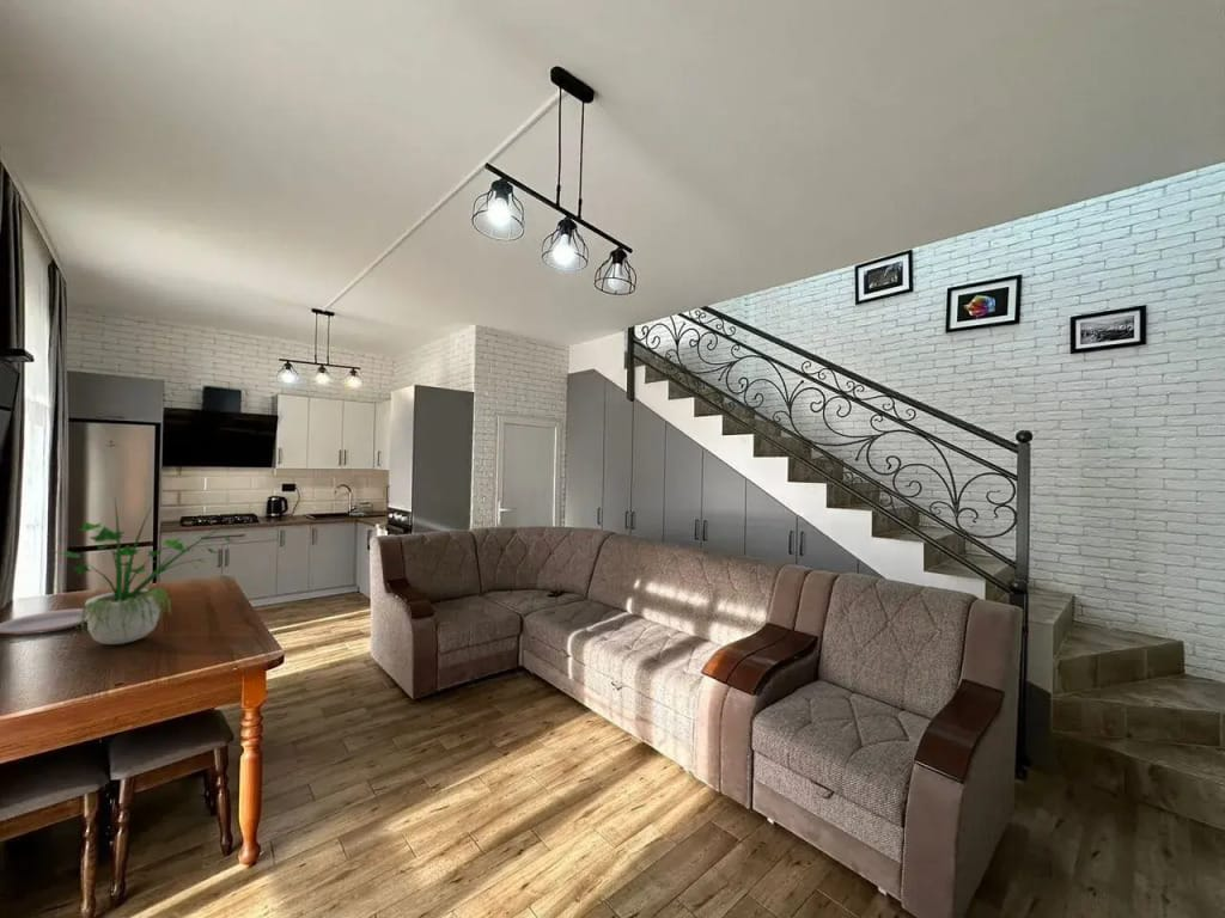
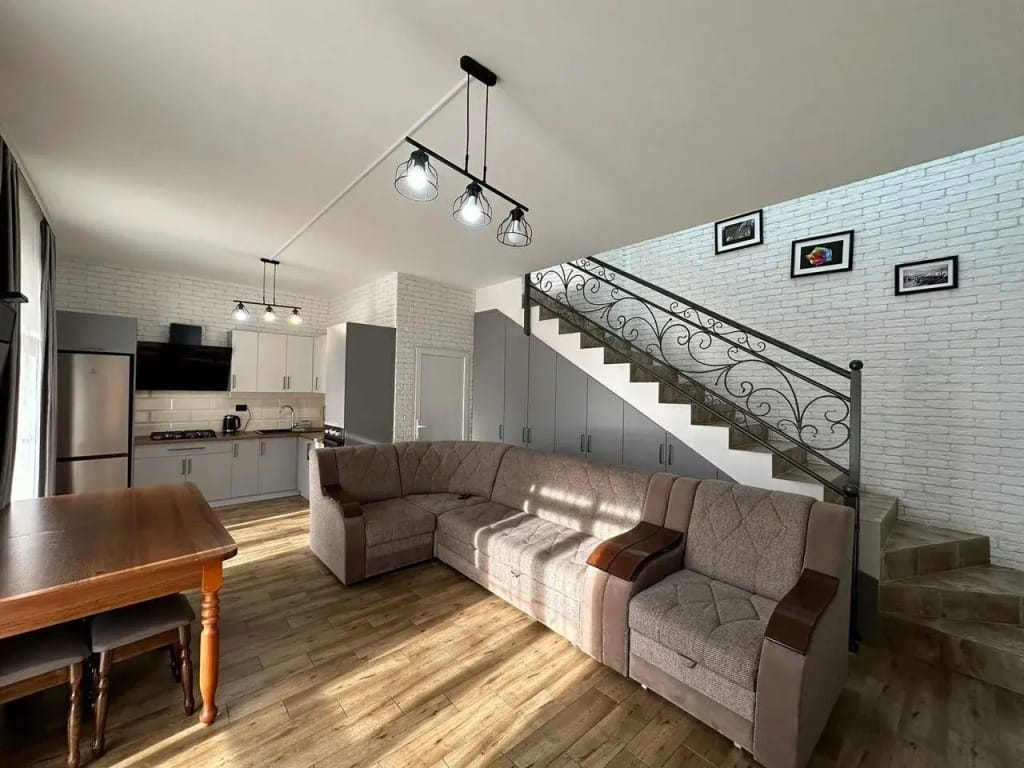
- plate (49, 622)
- potted plant (154, 561)
